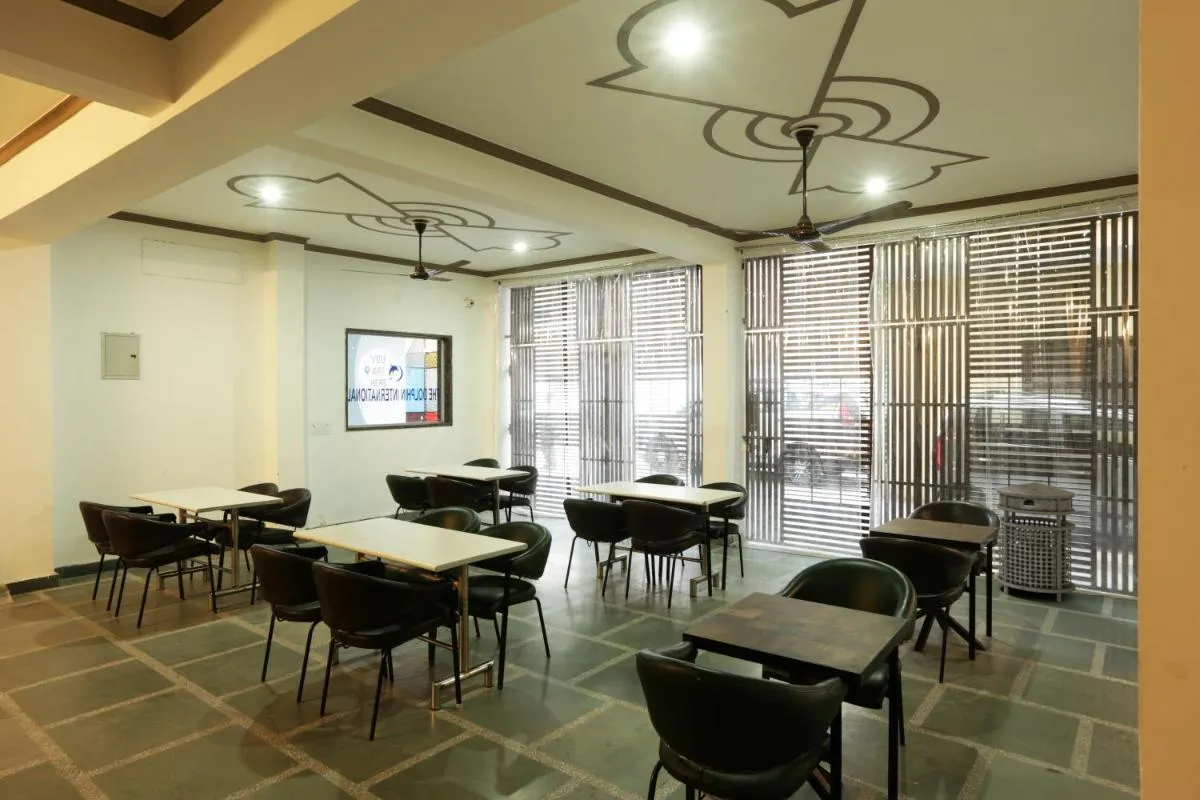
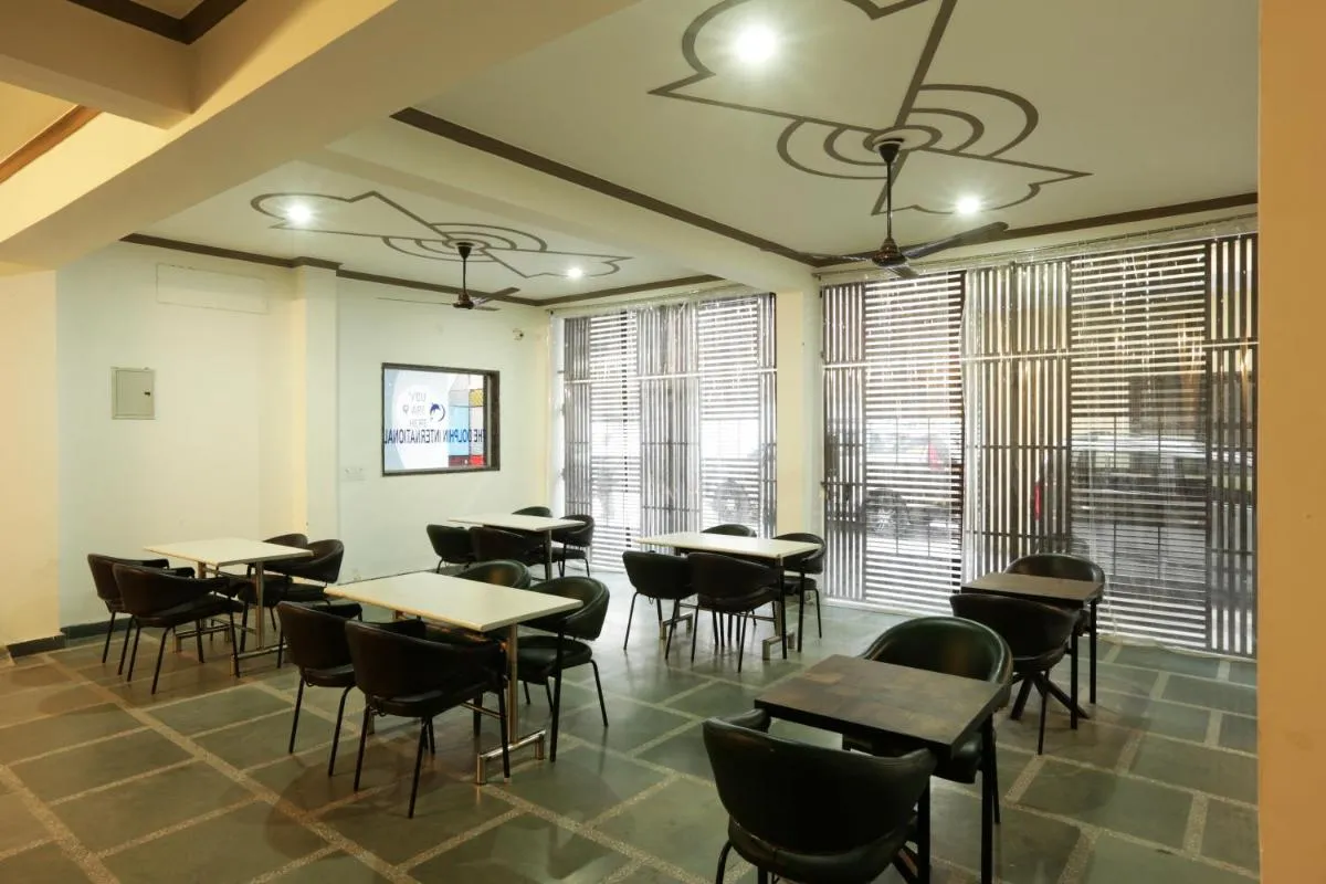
- trash can (1035, 537)
